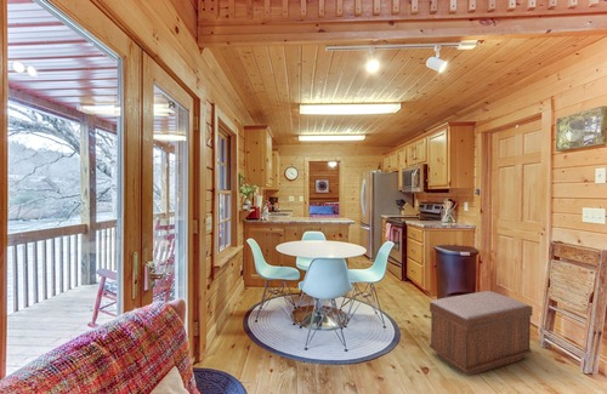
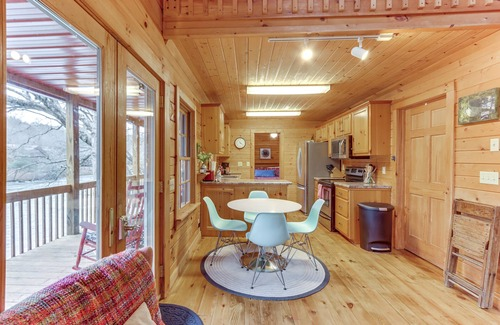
- bench (478, 327)
